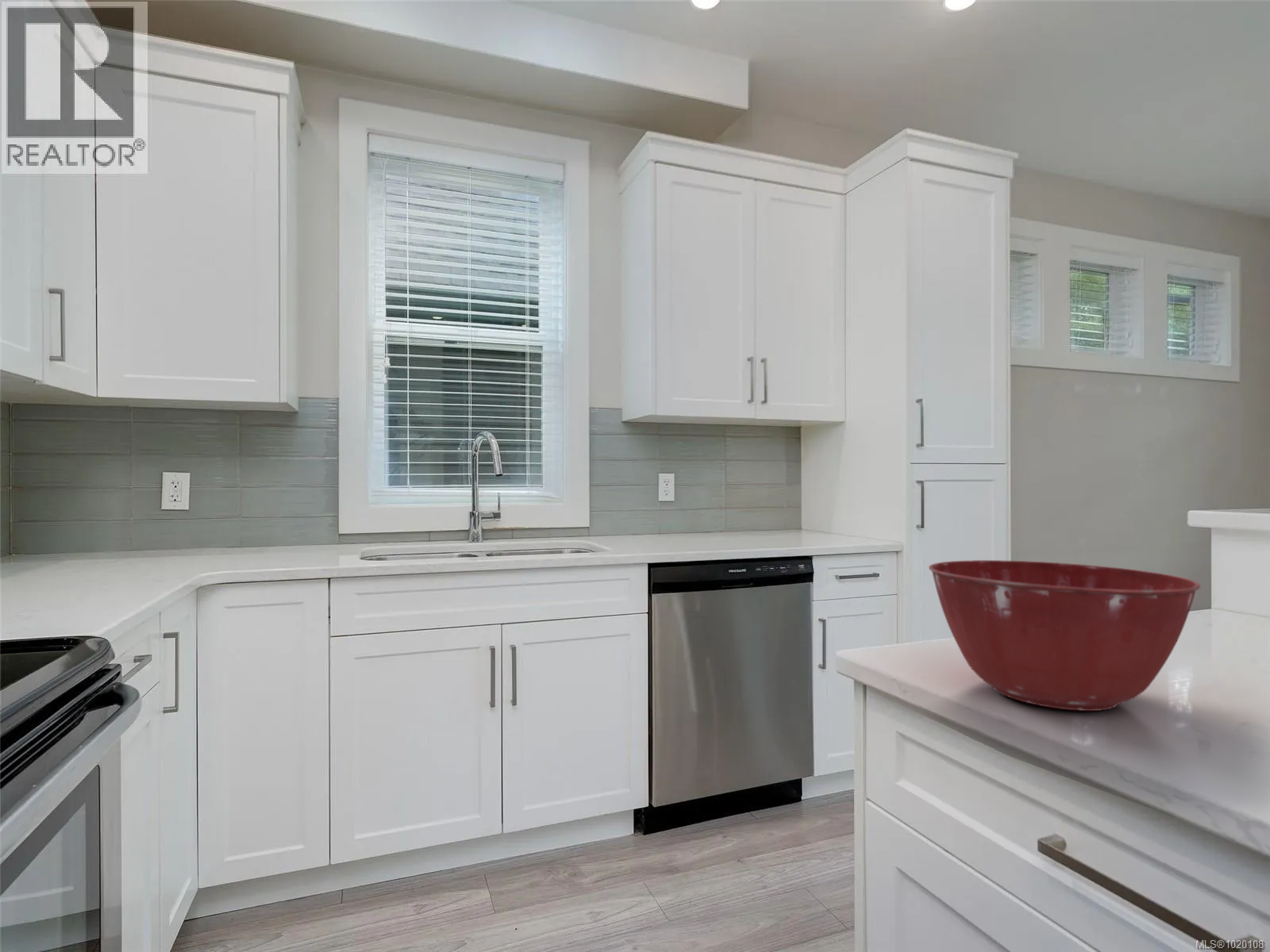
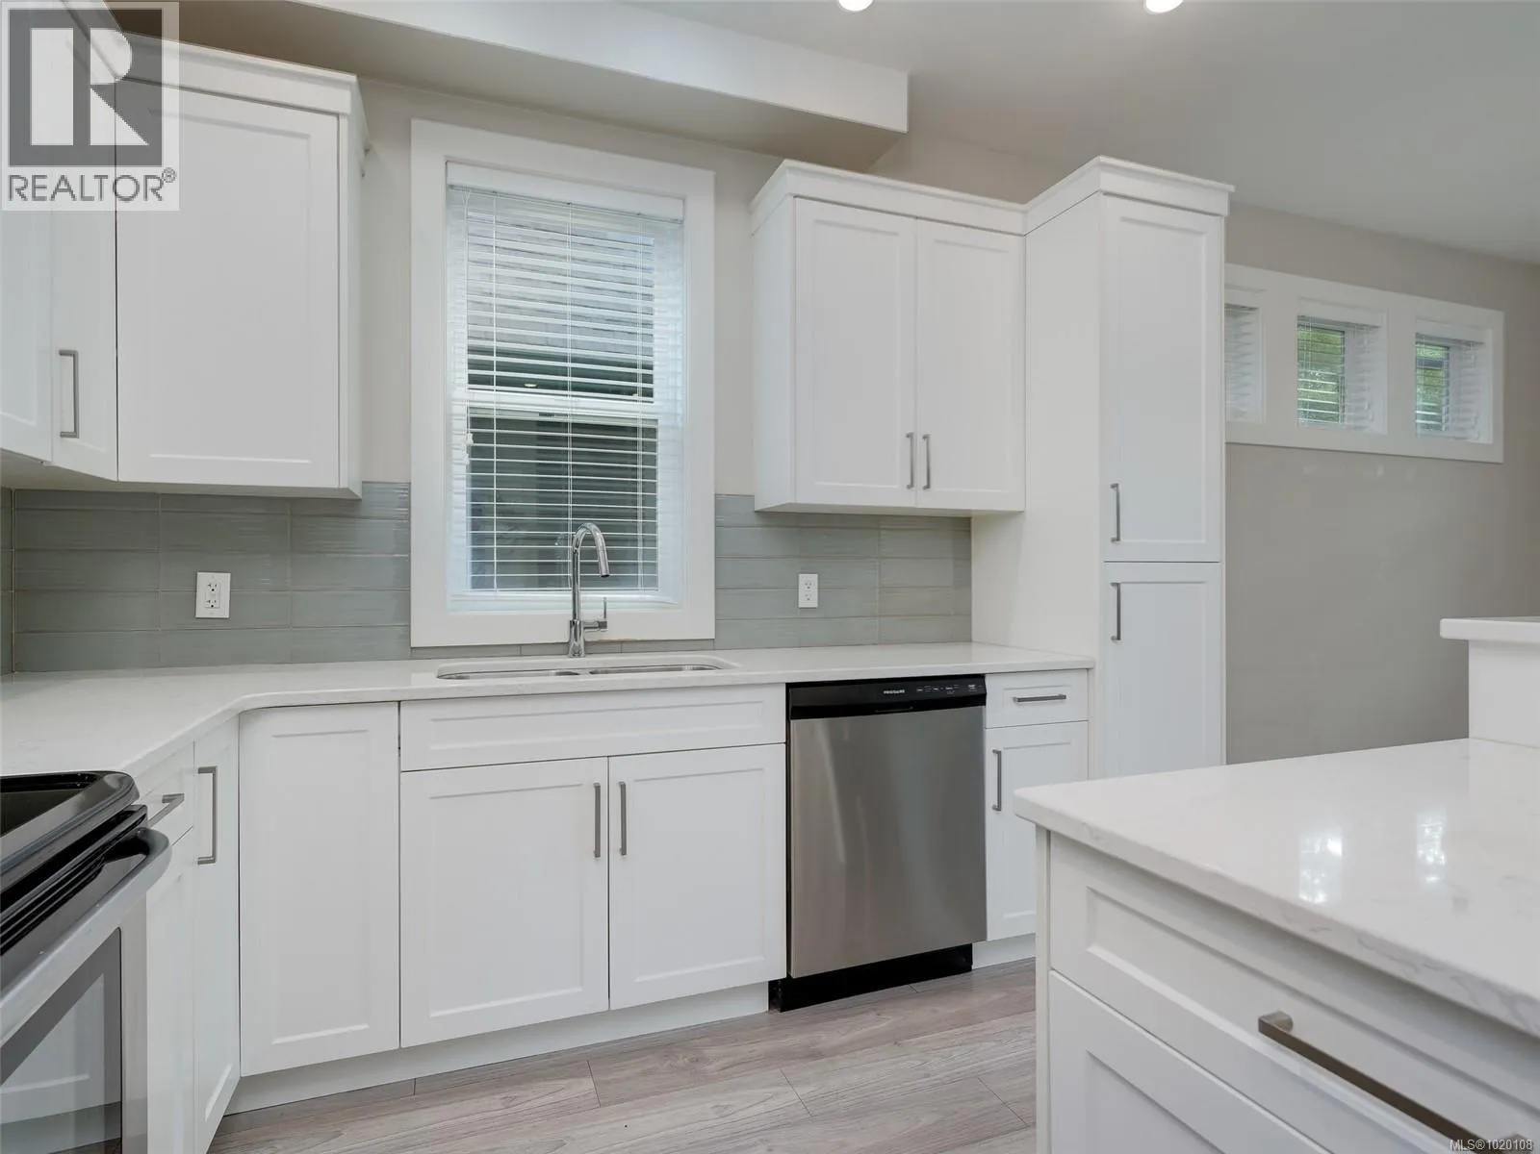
- mixing bowl (1053, 631)
